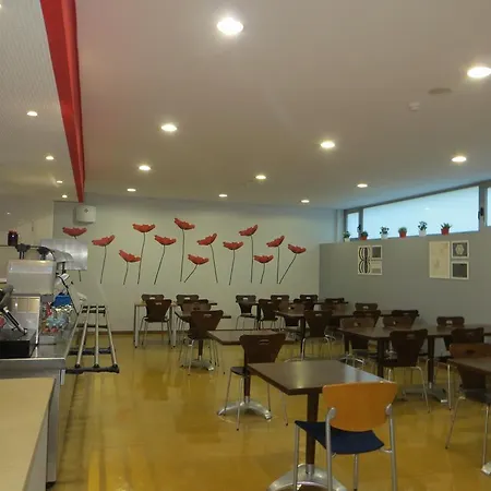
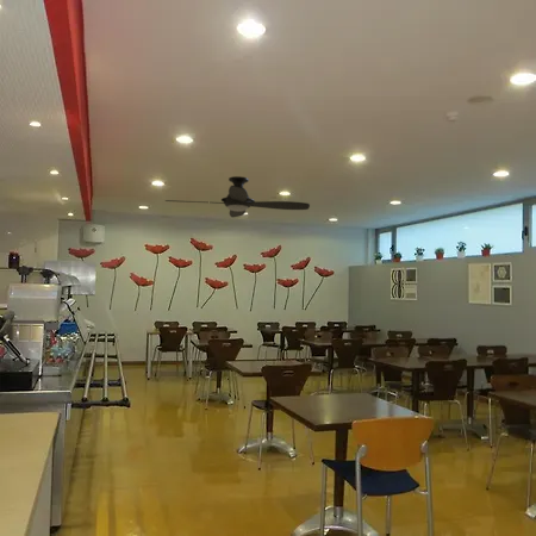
+ electric fan (237, 194)
